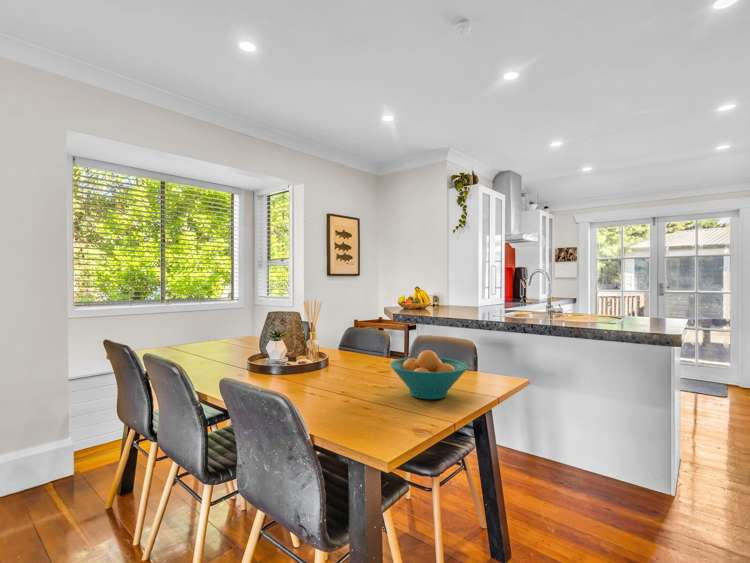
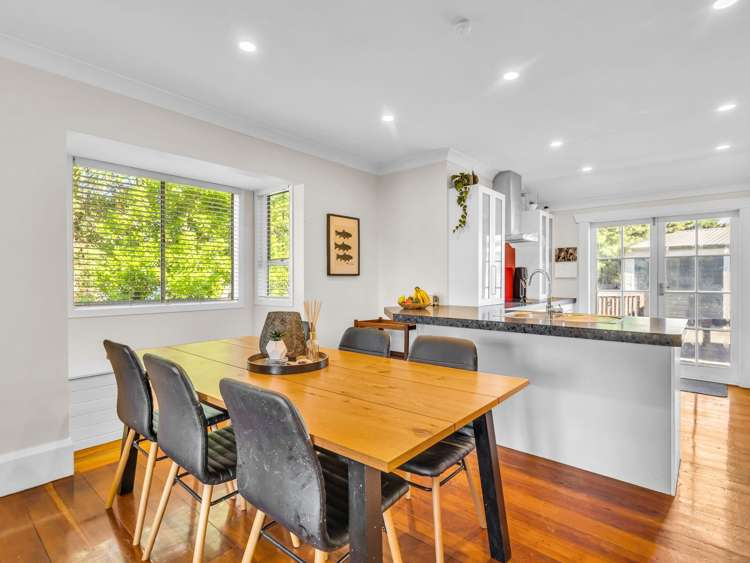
- fruit bowl (428, 372)
